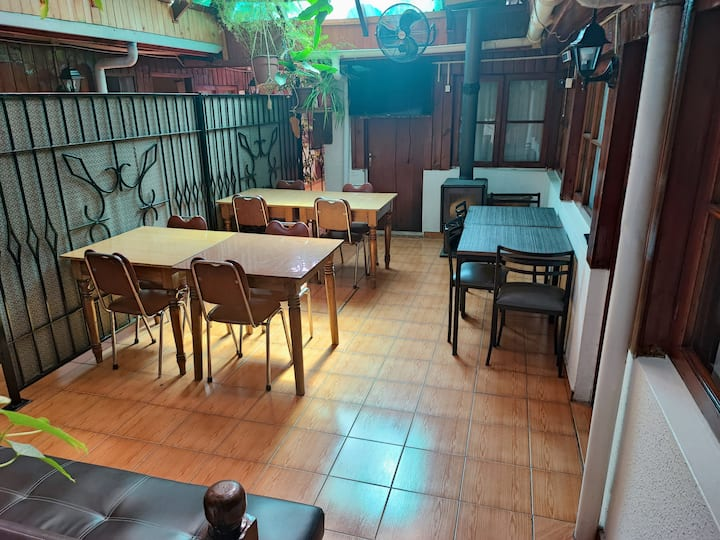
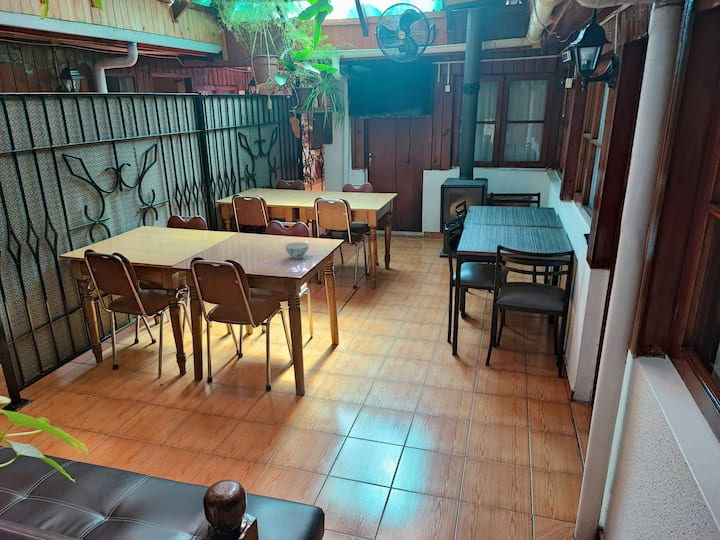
+ chinaware (297, 251)
